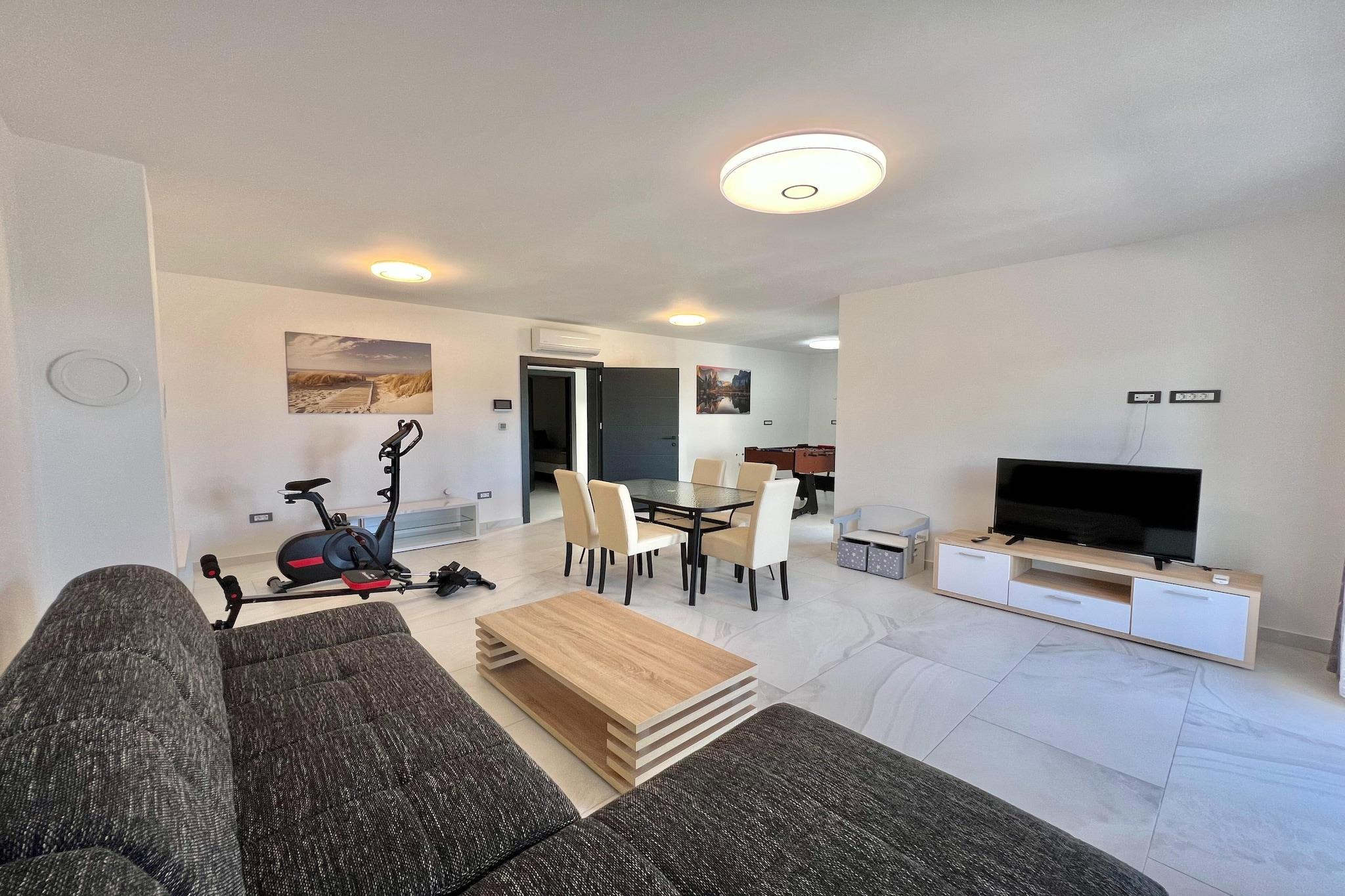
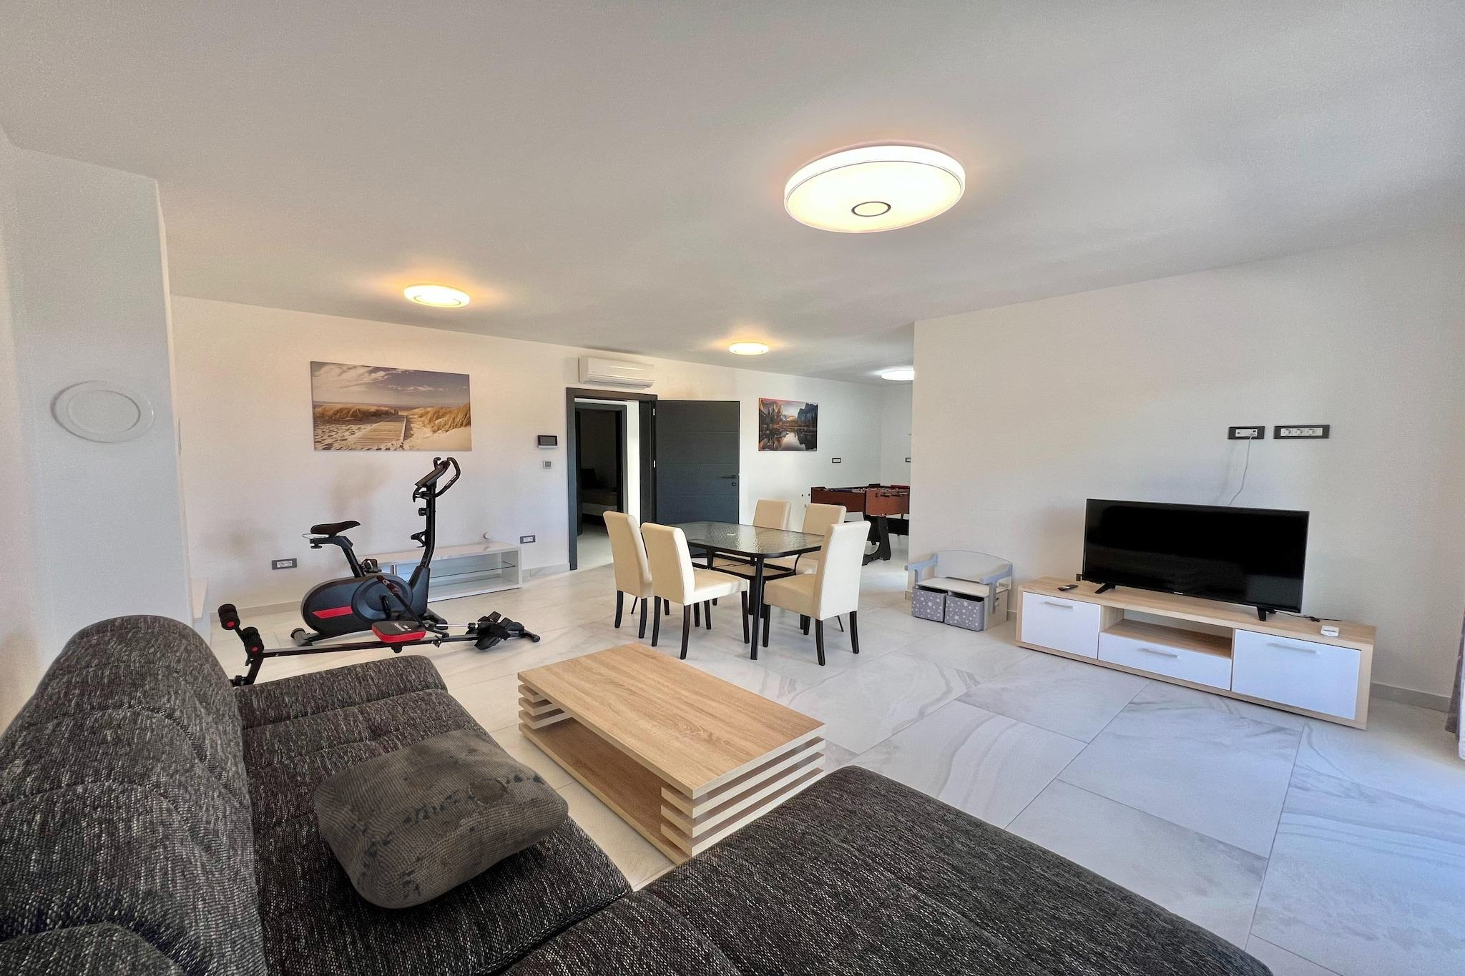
+ cushion (439, 802)
